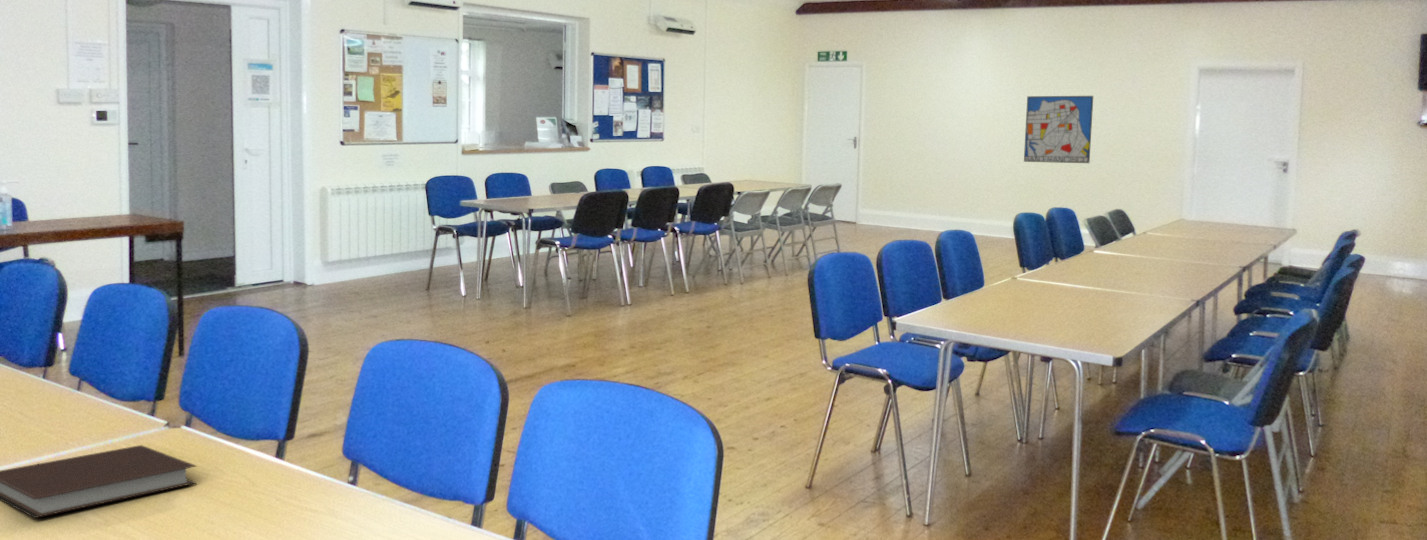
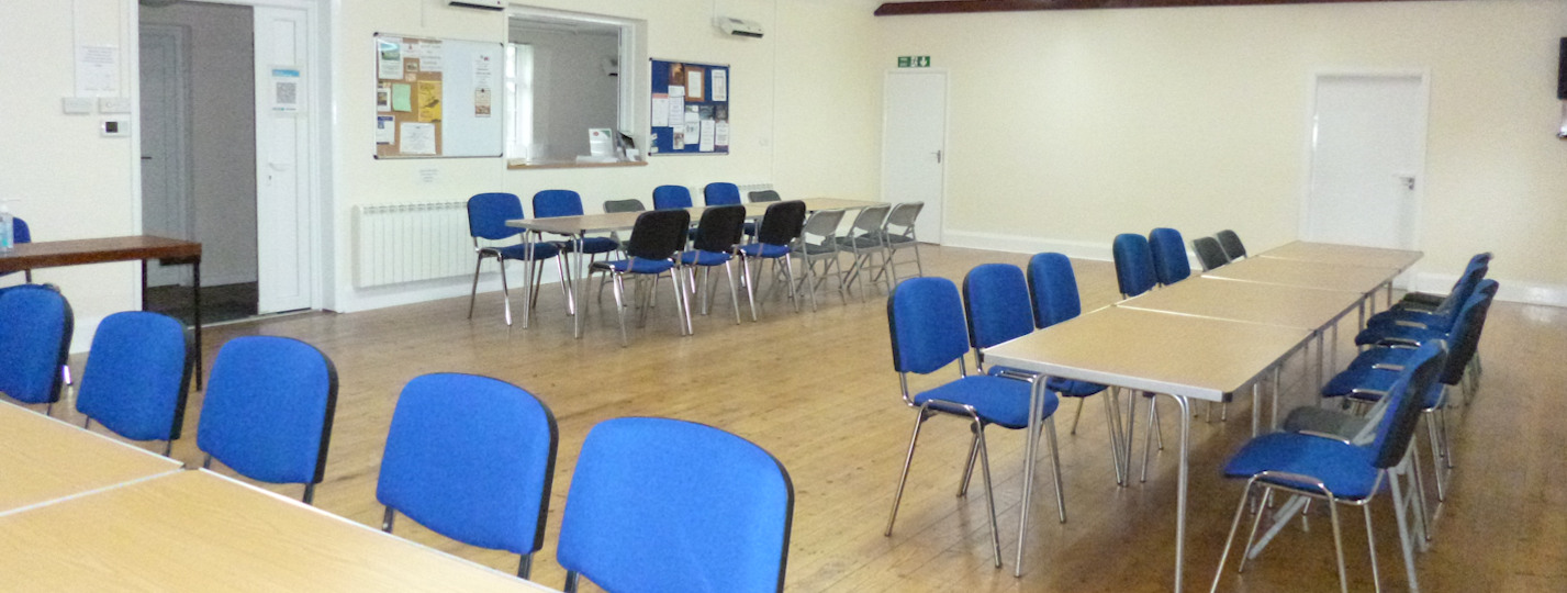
- notebook (91, 477)
- wall art (1057, 129)
